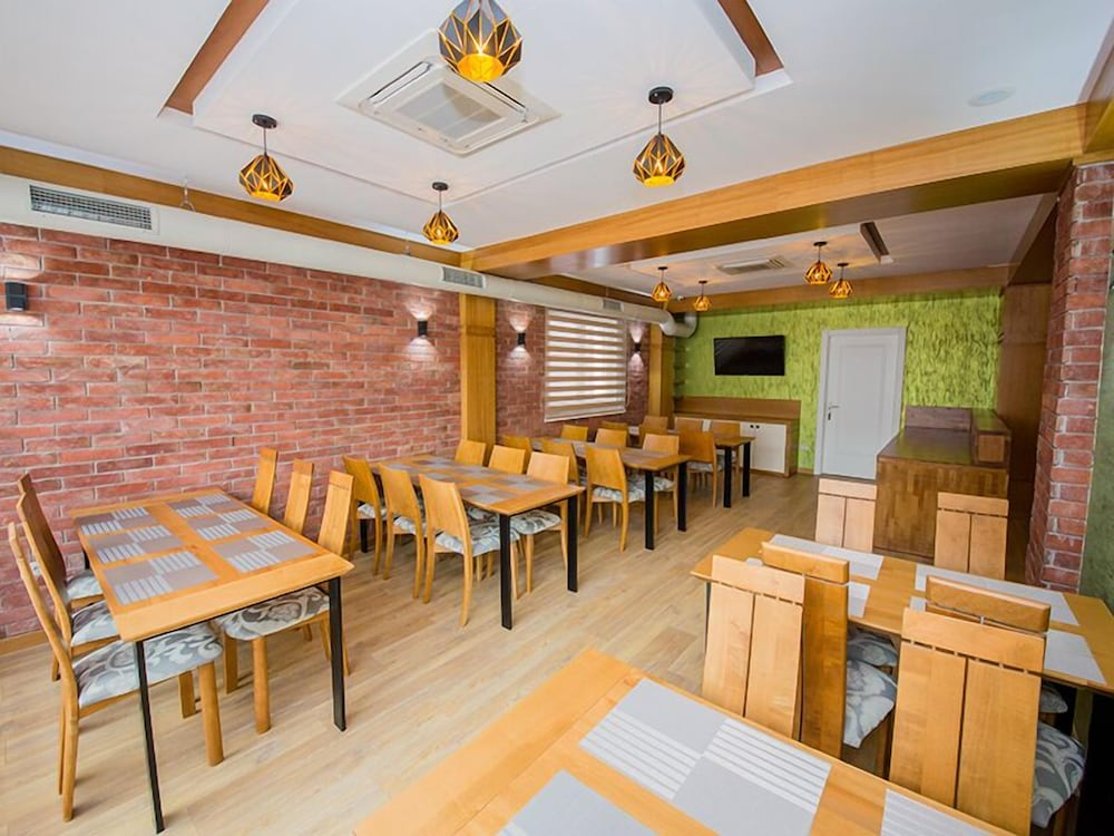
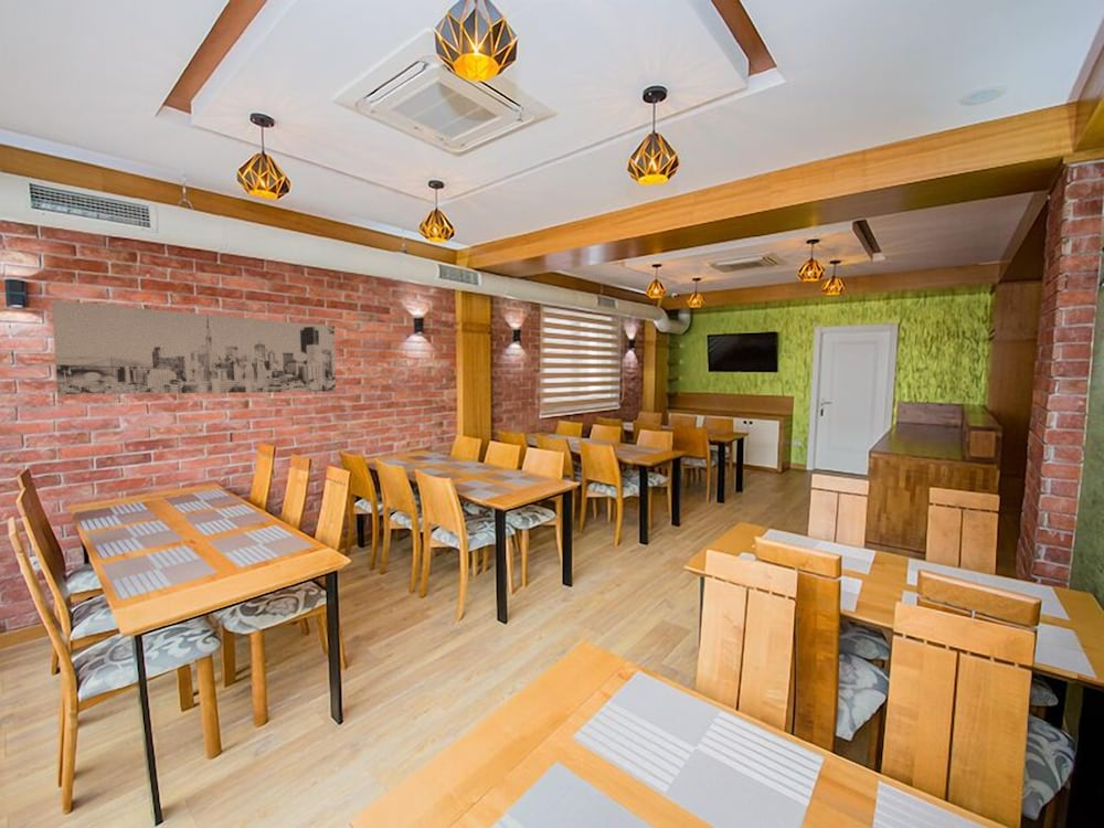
+ wall art (220, 354)
